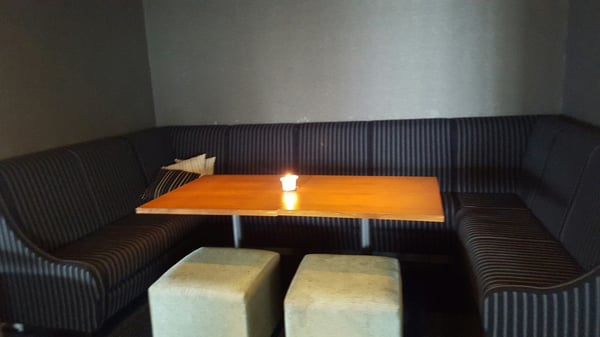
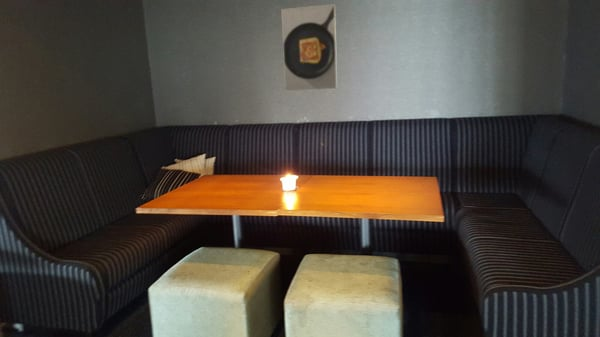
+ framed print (309, 49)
